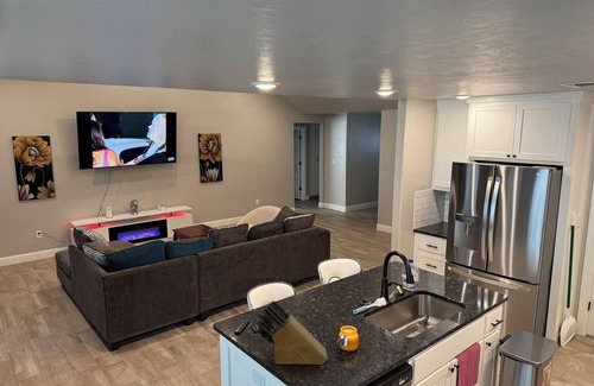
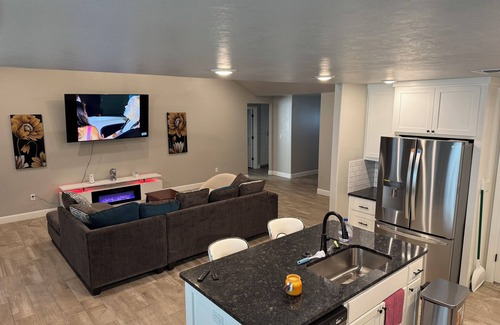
- knife block (291, 330)
